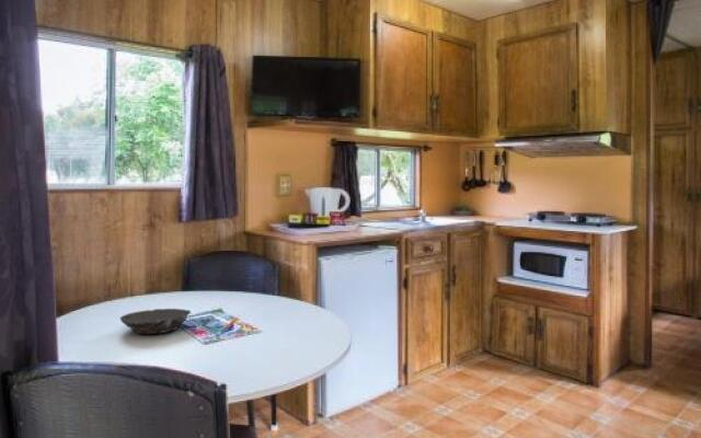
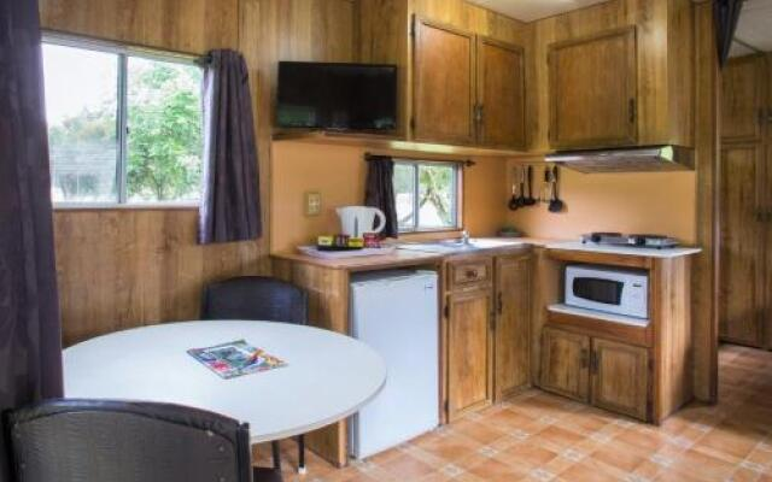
- bowl (156, 321)
